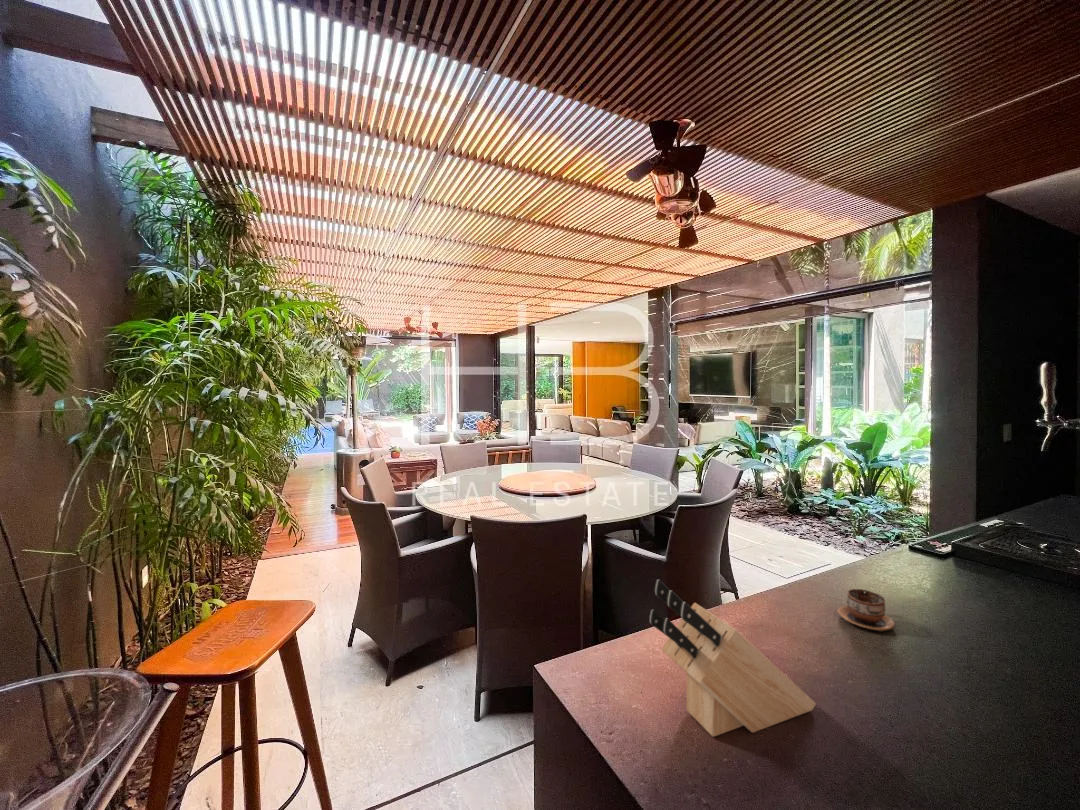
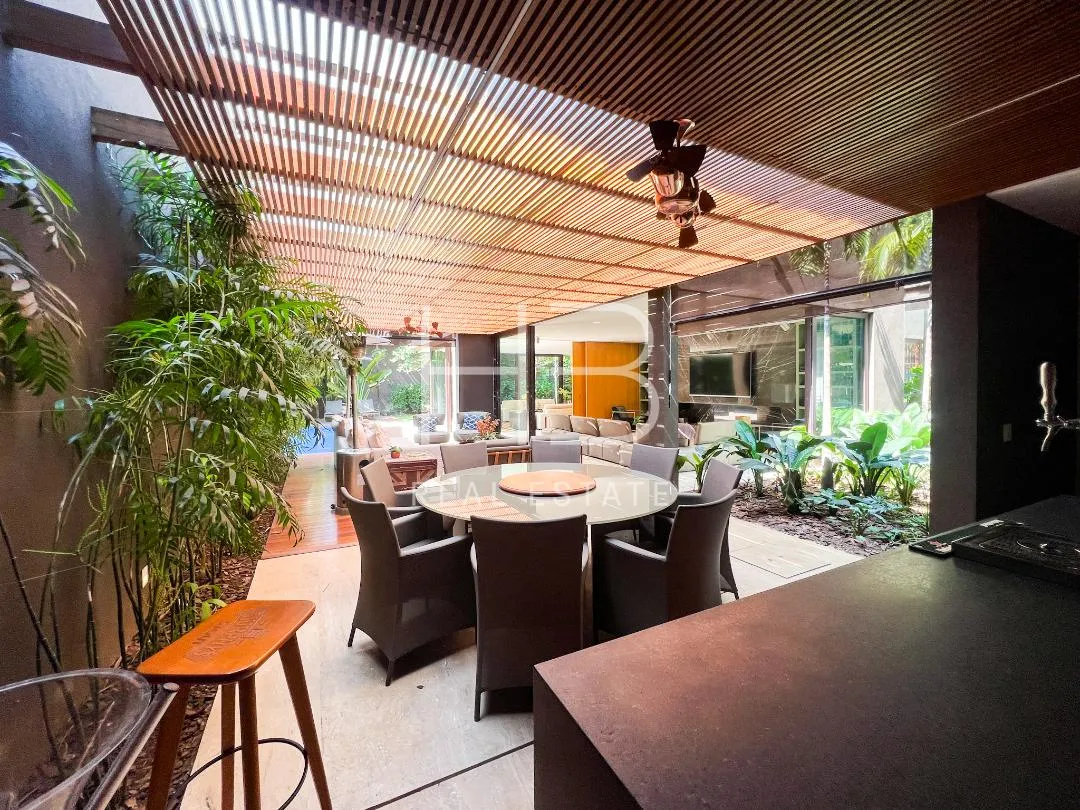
- cup (865, 607)
- knife block (728, 645)
